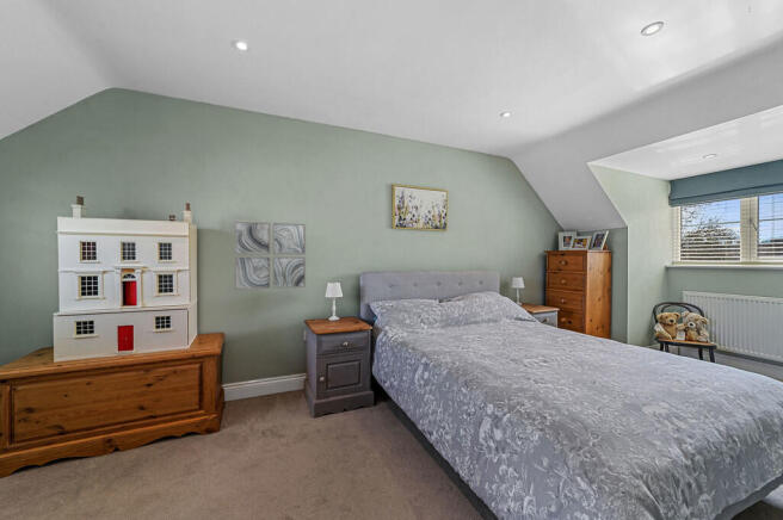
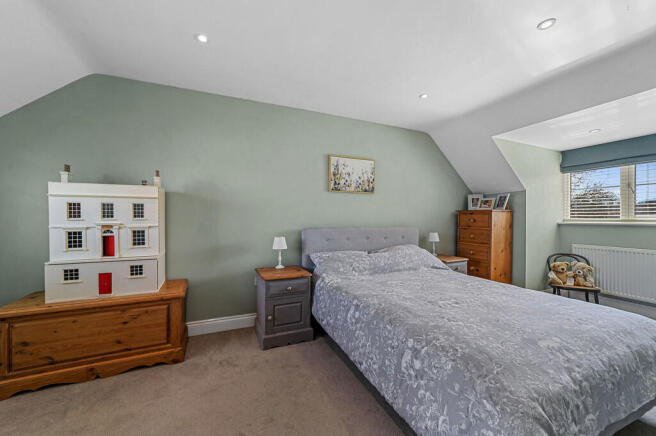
- wall art (272, 254)
